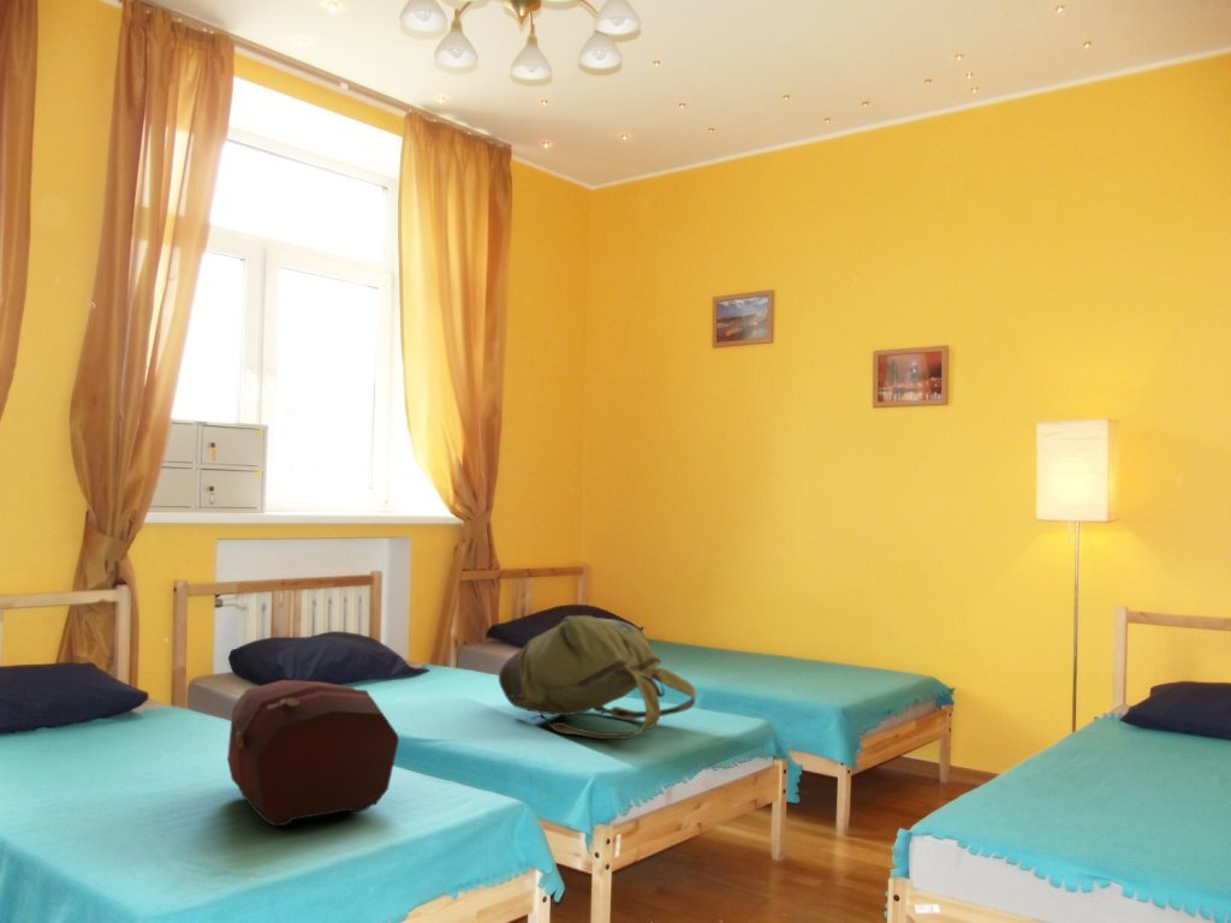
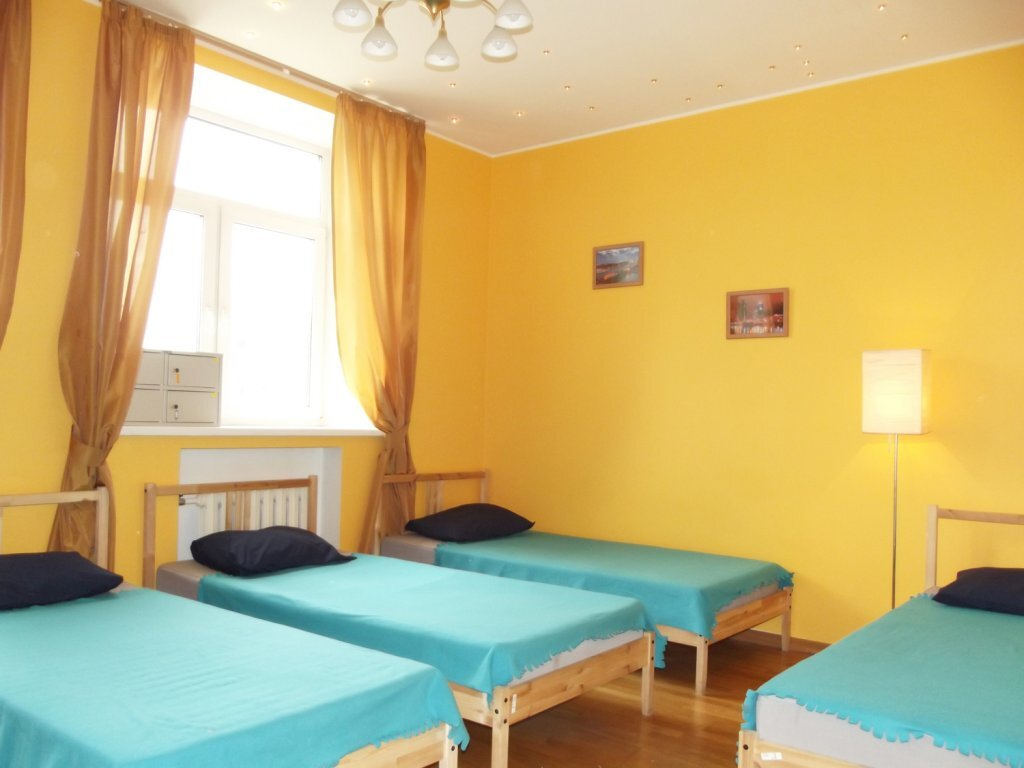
- backpack (599, 669)
- backpack (296, 739)
